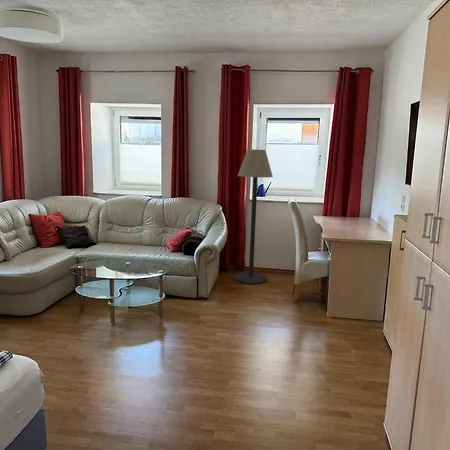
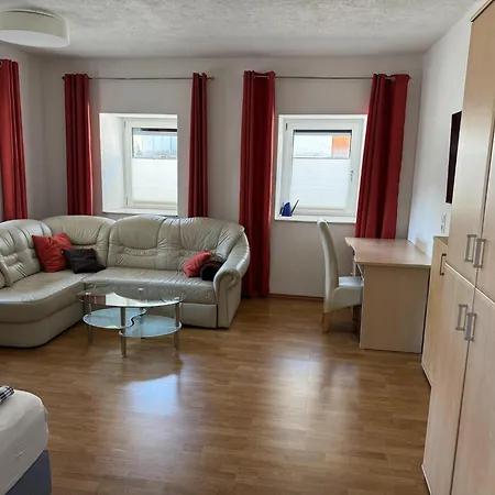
- floor lamp (253, 216)
